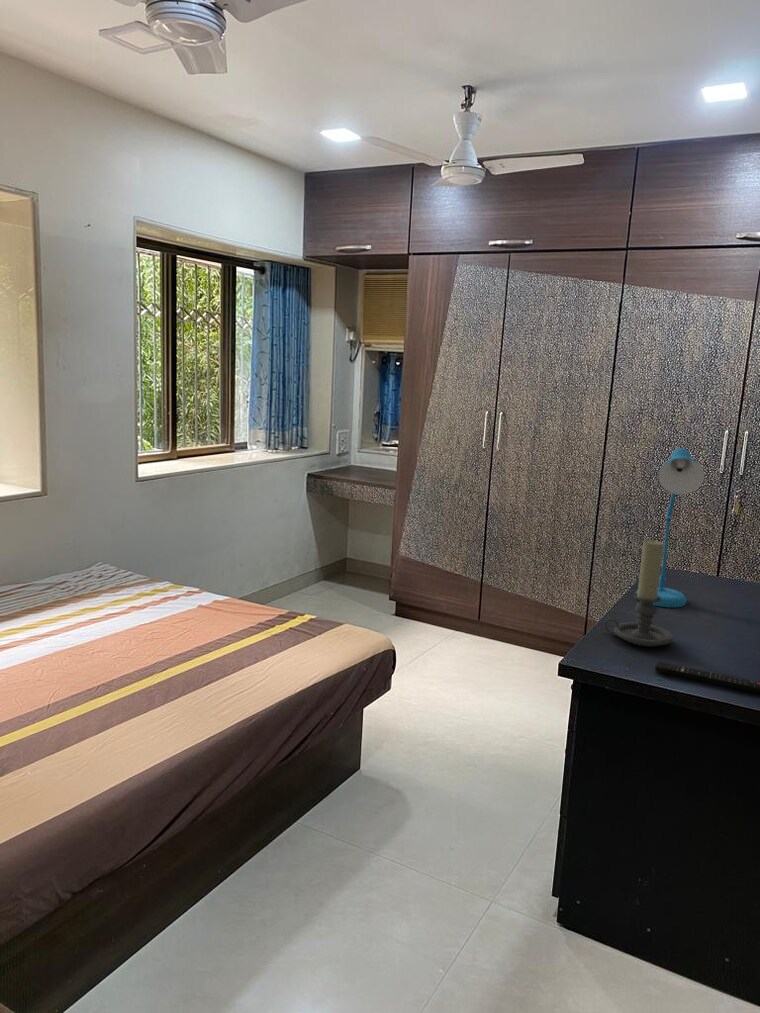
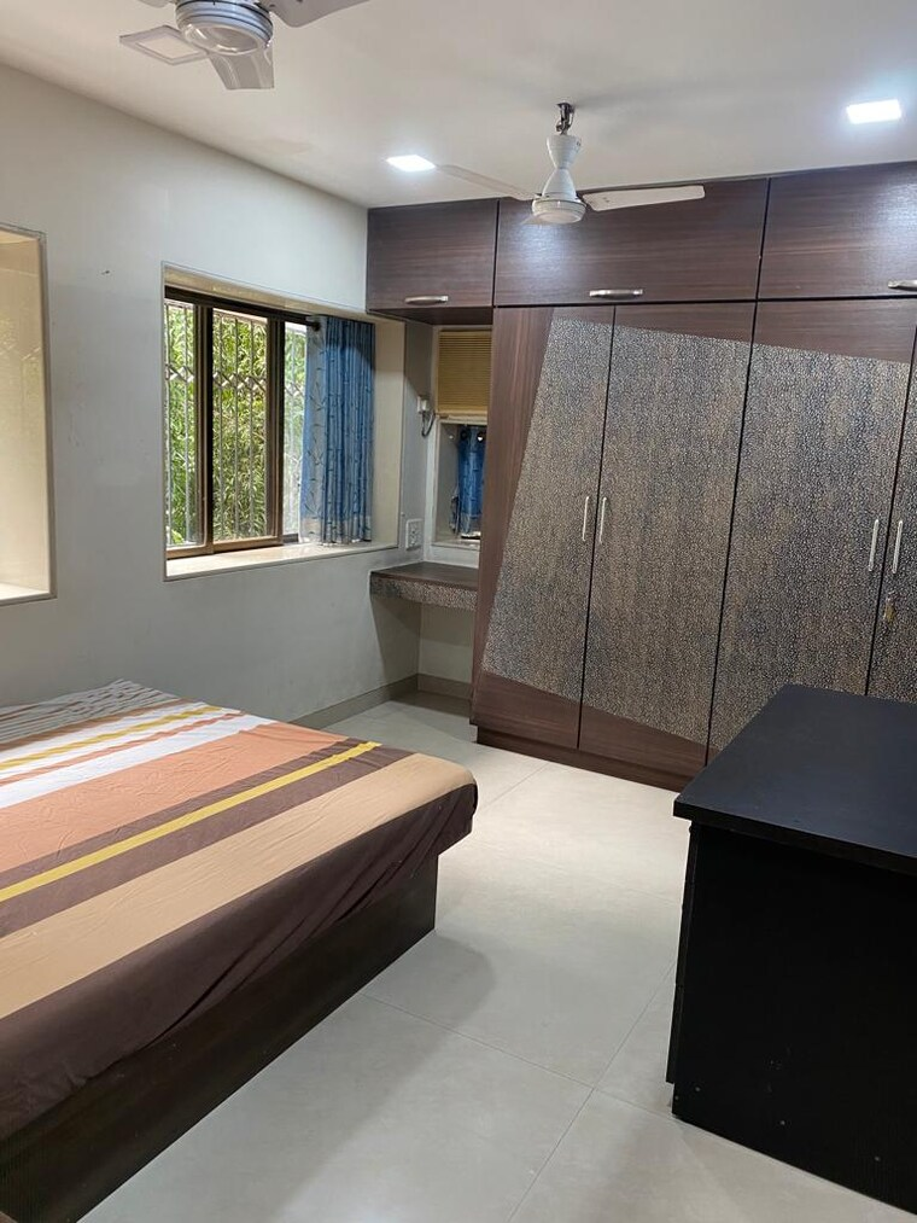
- desk lamp (669, 527)
- remote control (710, 677)
- candle holder (642, 589)
